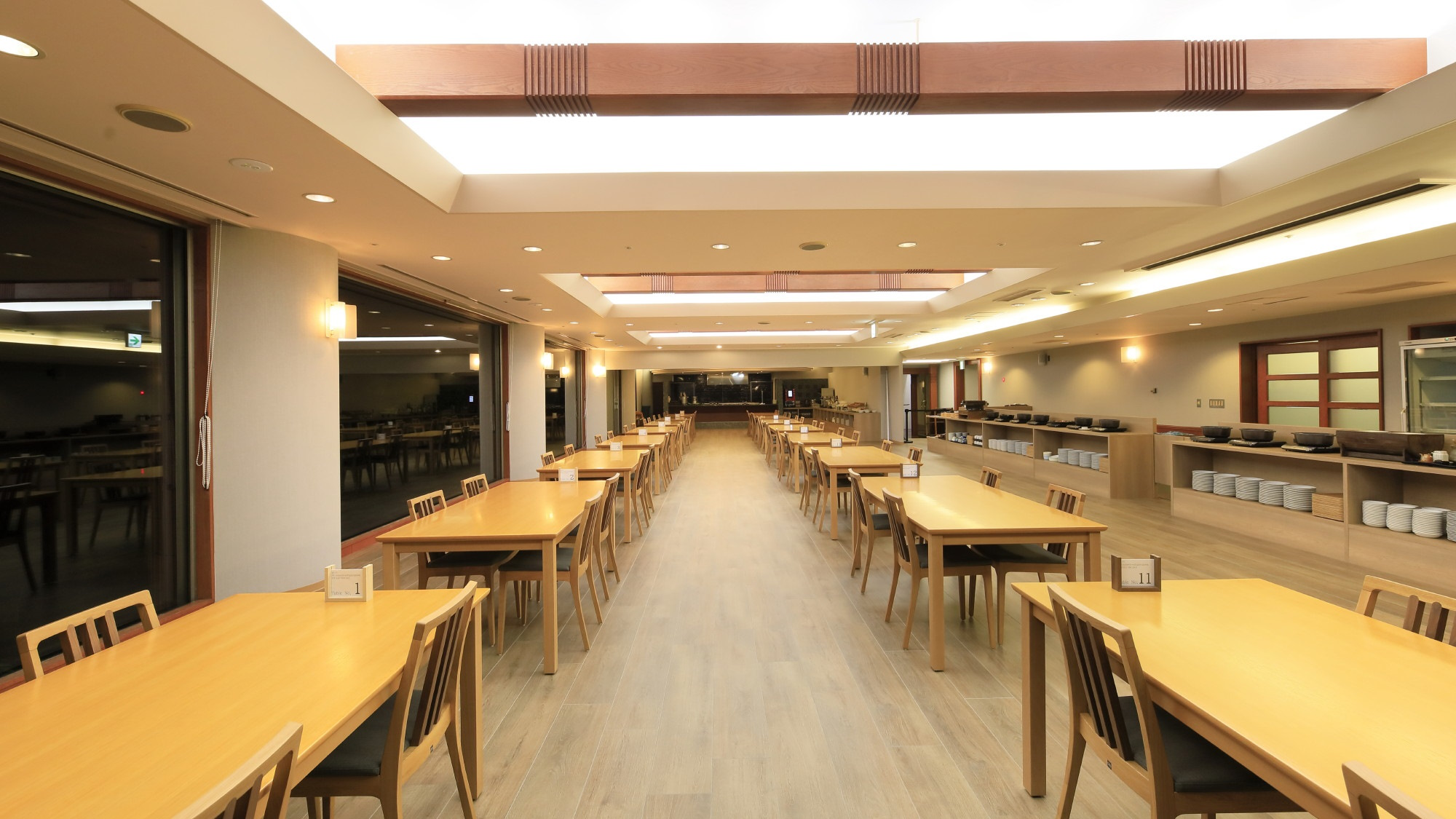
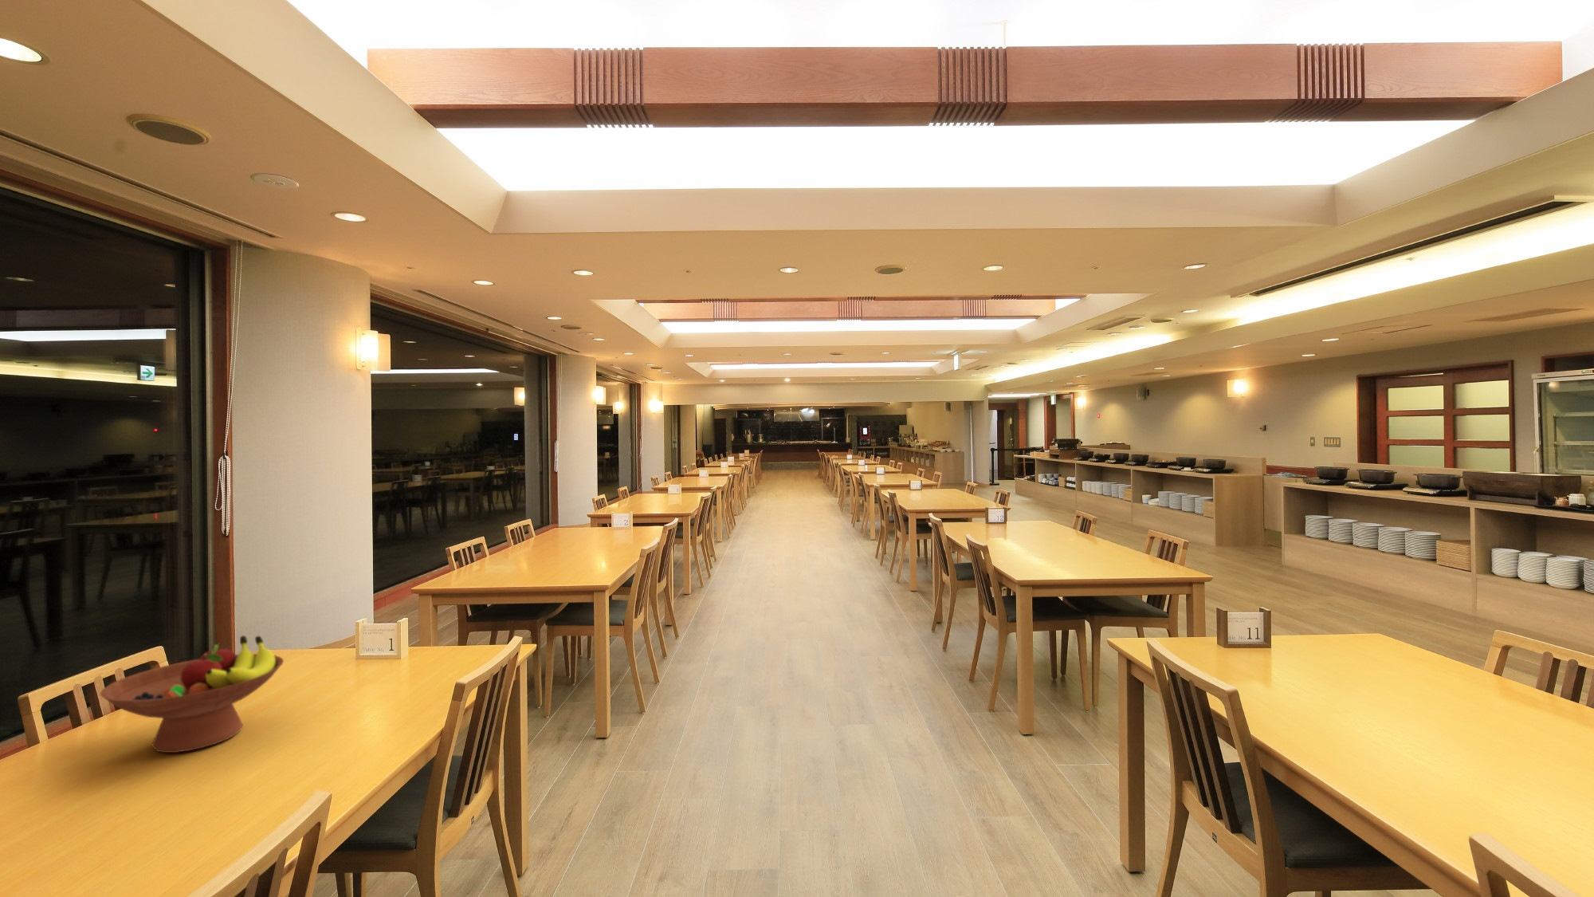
+ fruit bowl (198, 693)
